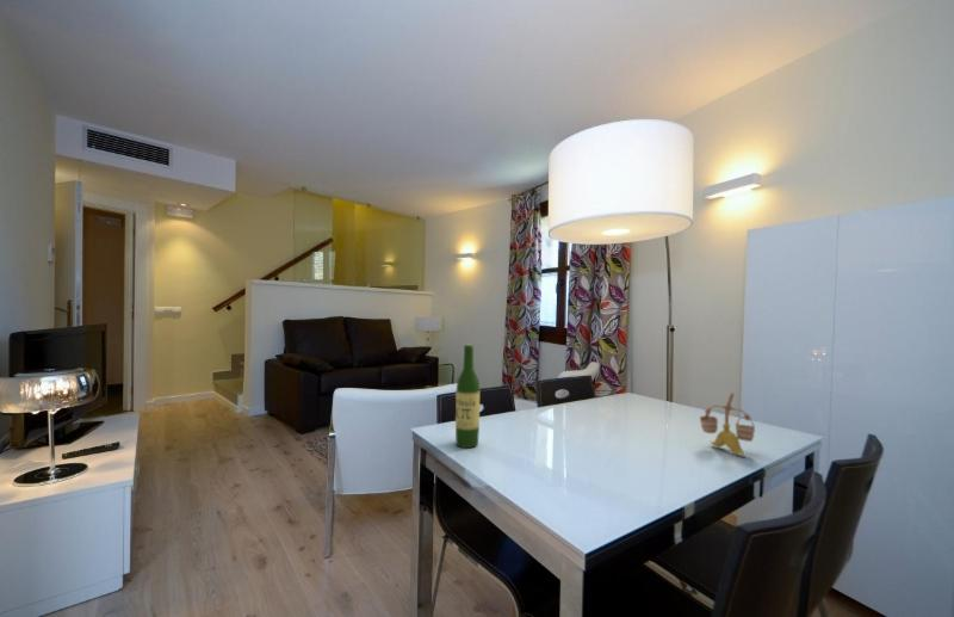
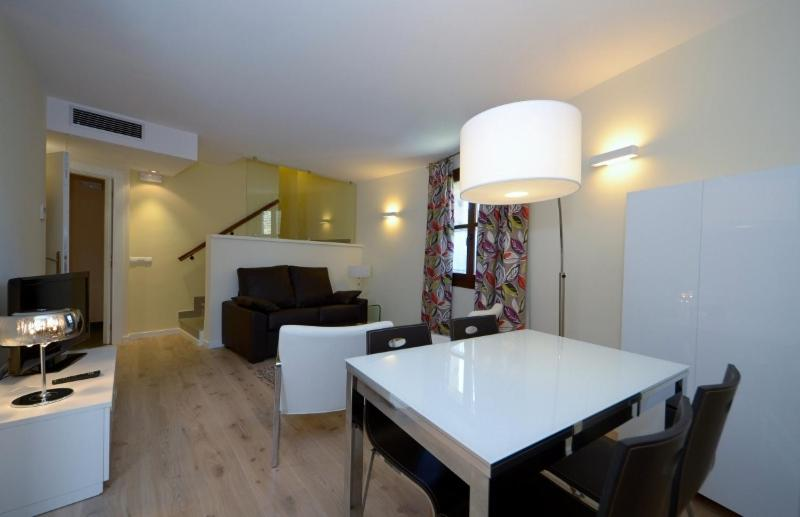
- salt and pepper shaker (727, 420)
- wine bottle (467, 394)
